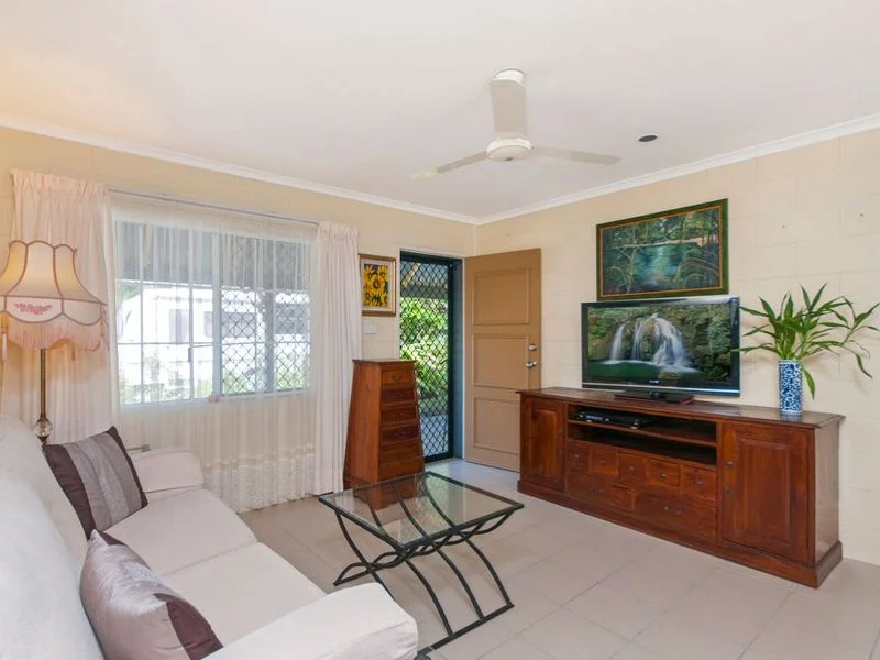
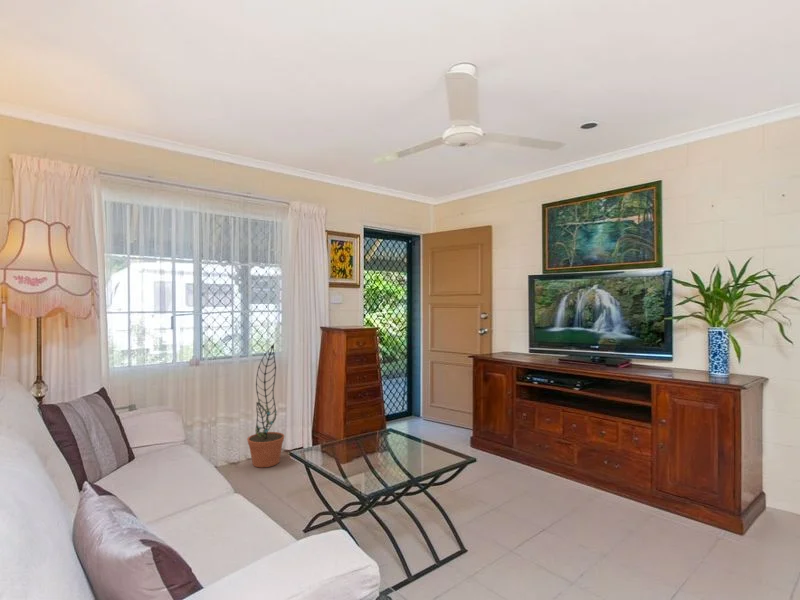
+ decorative plant (266, 403)
